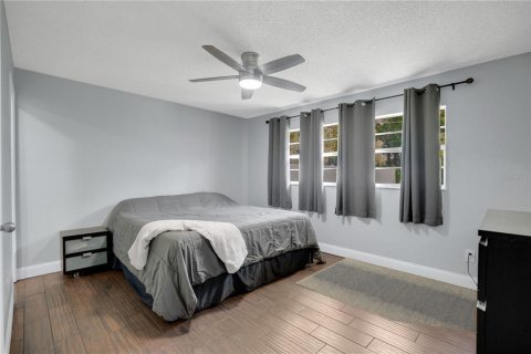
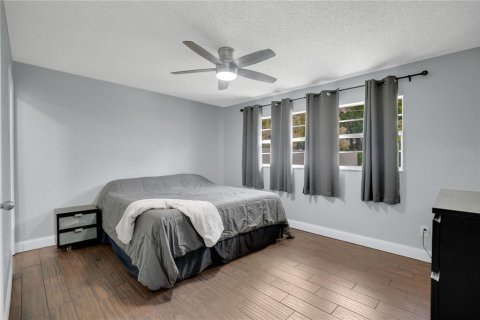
- rug (400, 292)
